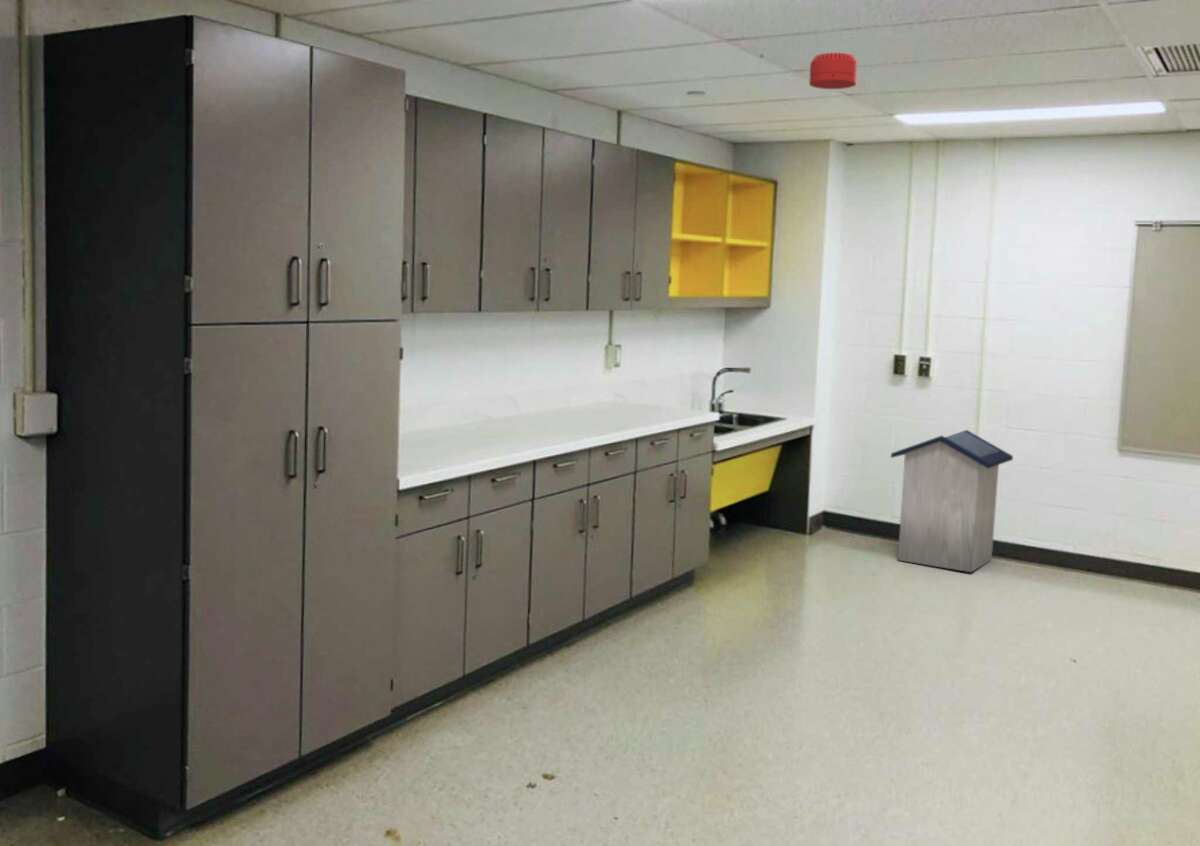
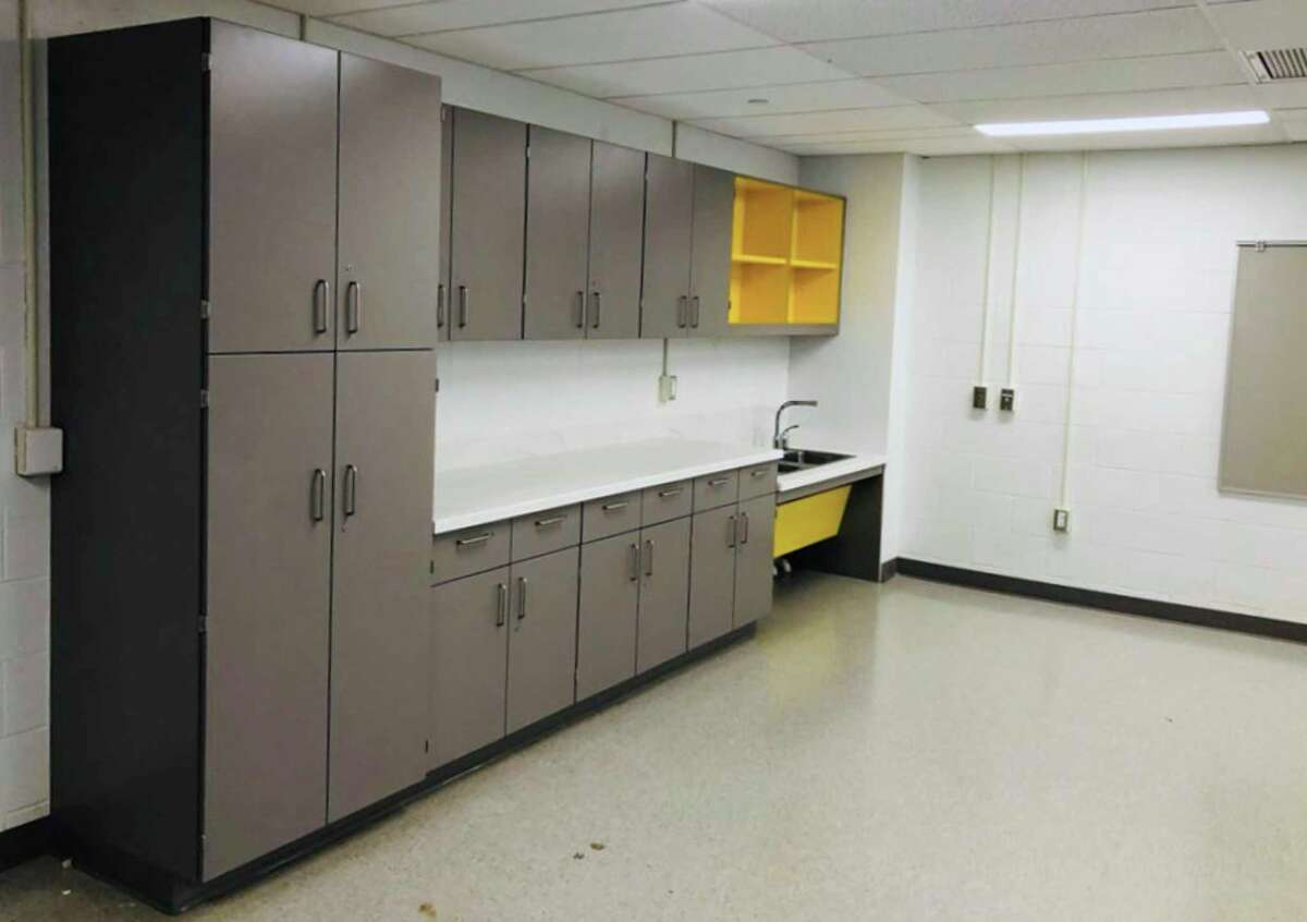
- trash can (949, 496)
- smoke detector (833, 70)
